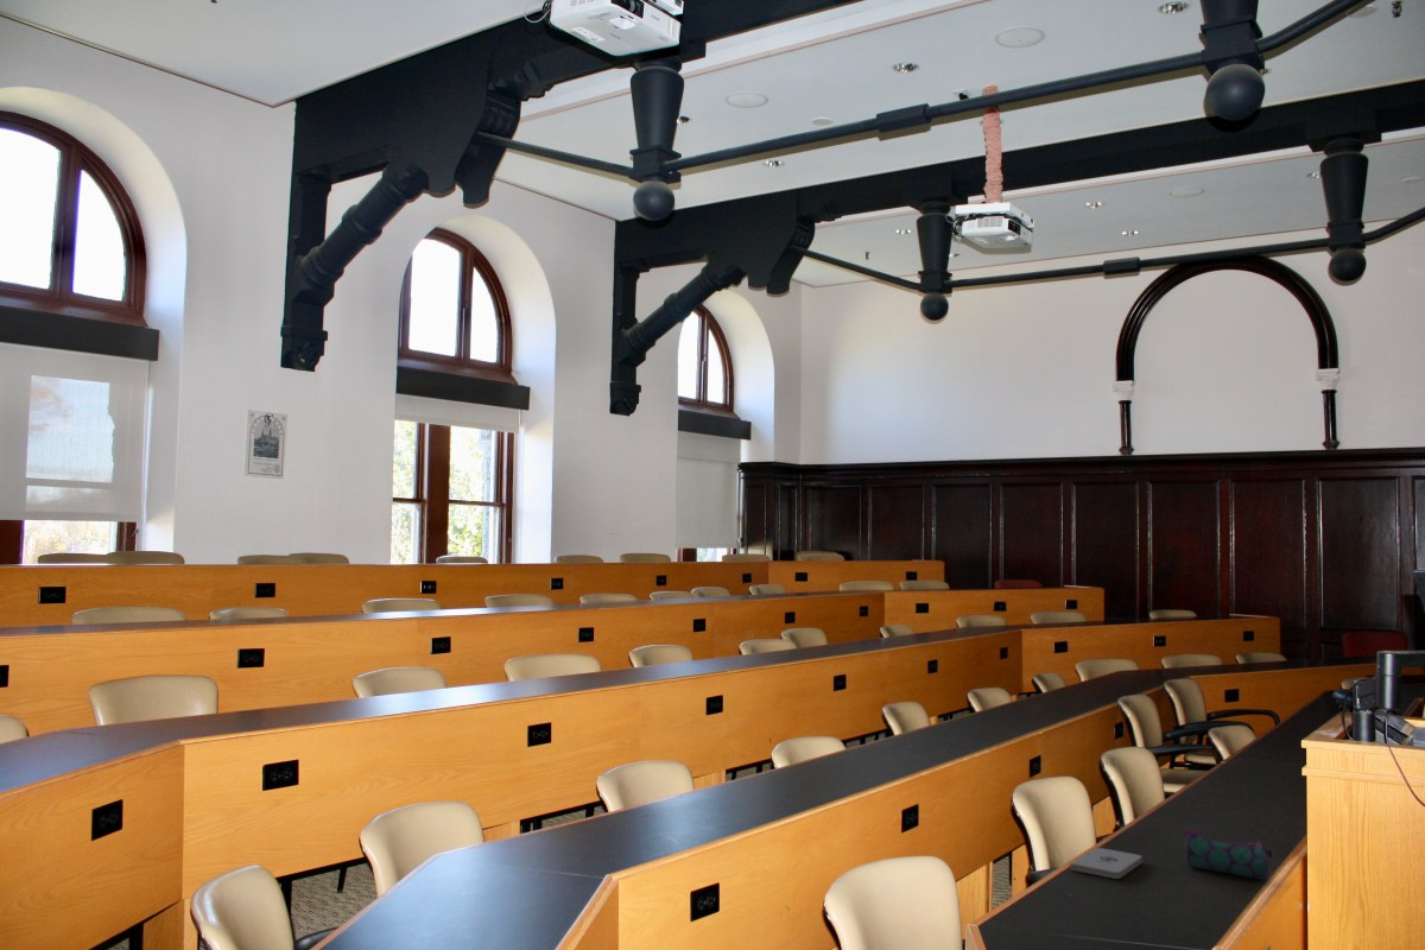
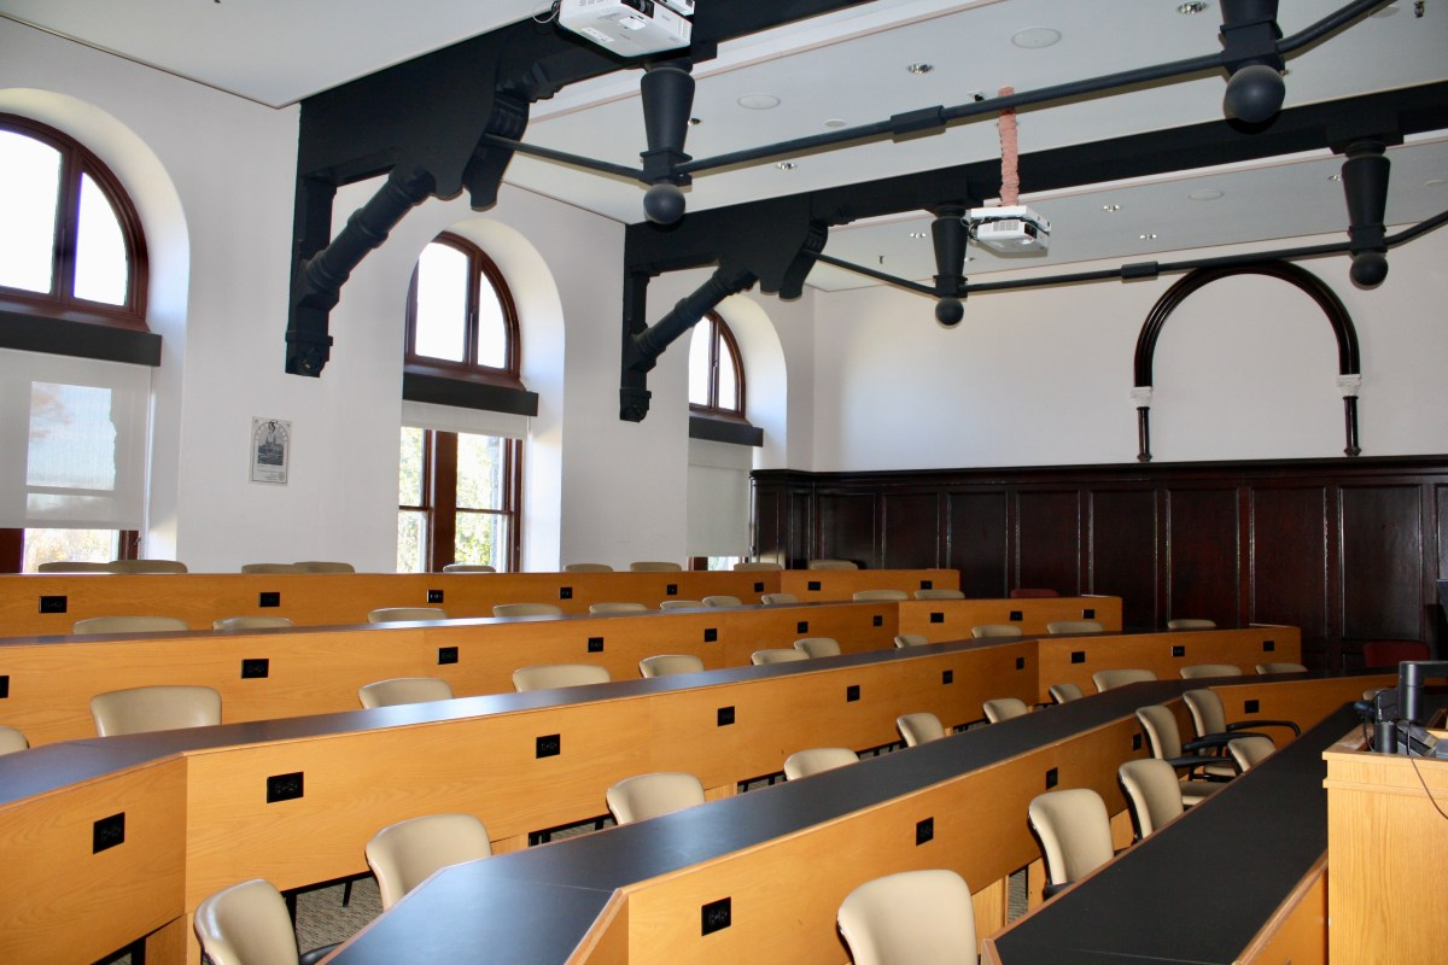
- notepad (1107, 862)
- pencil case (1227, 854)
